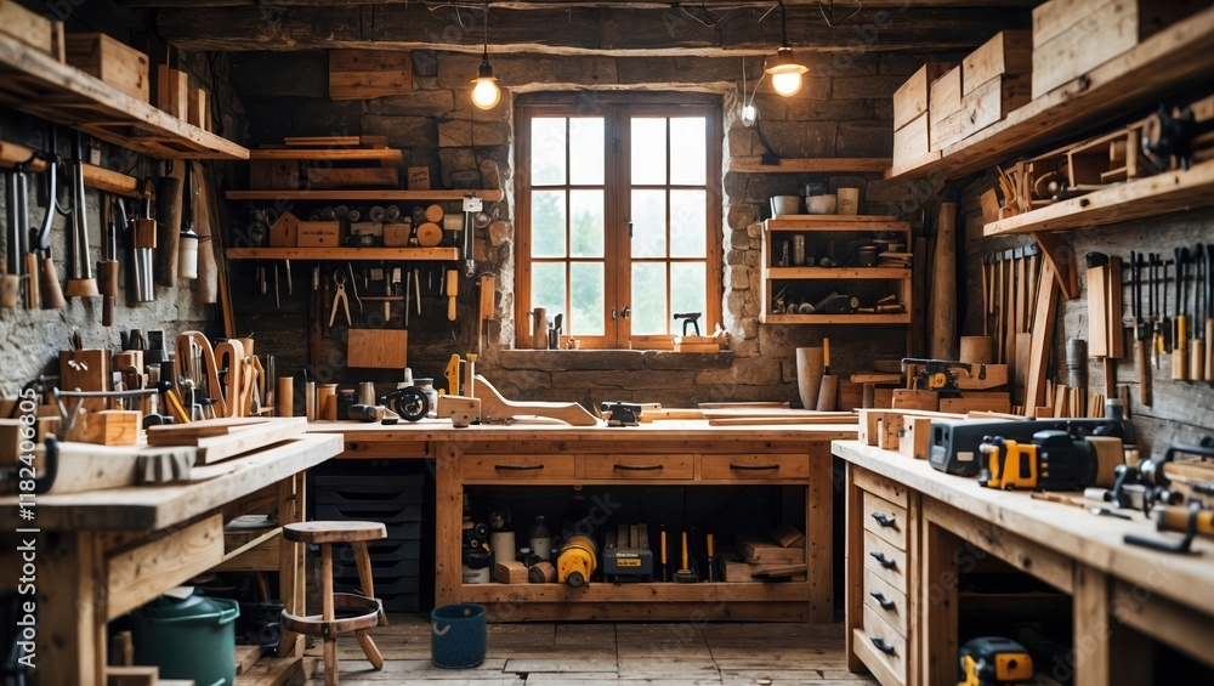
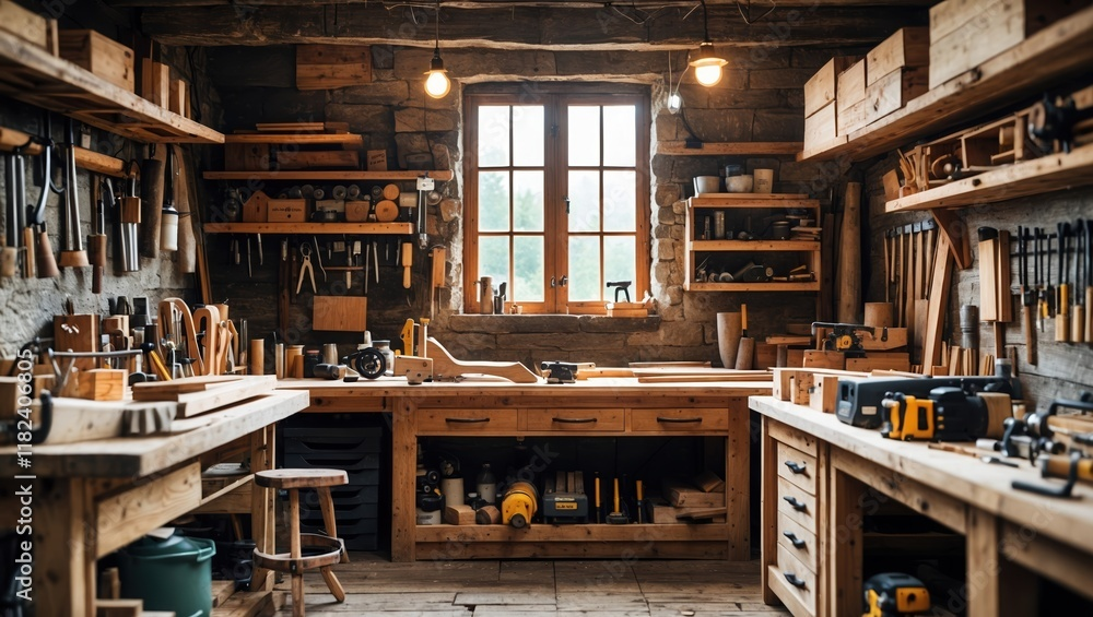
- bucket (459, 635)
